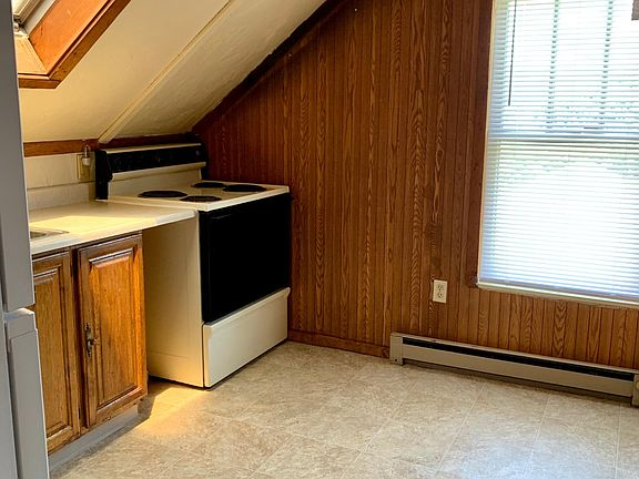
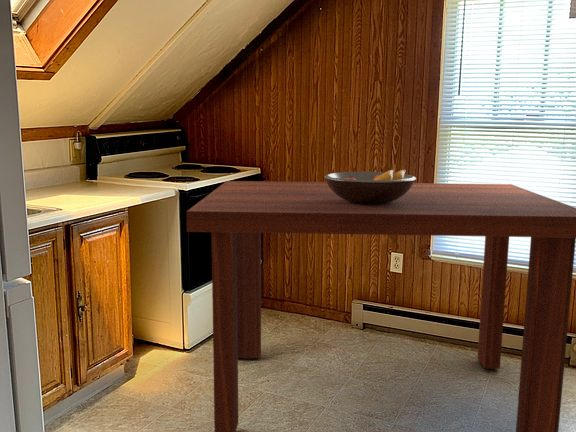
+ dining table (373, 234)
+ fruit bowl (369, 185)
